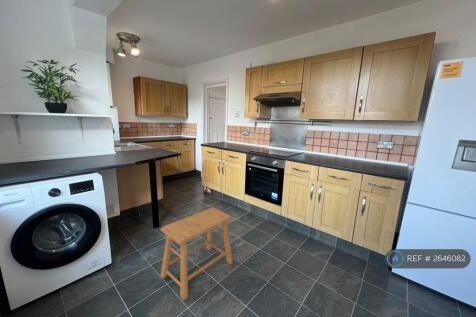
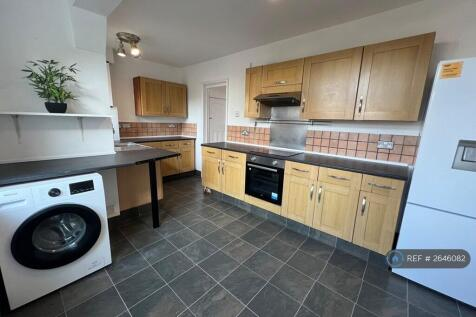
- stool (198, 246)
